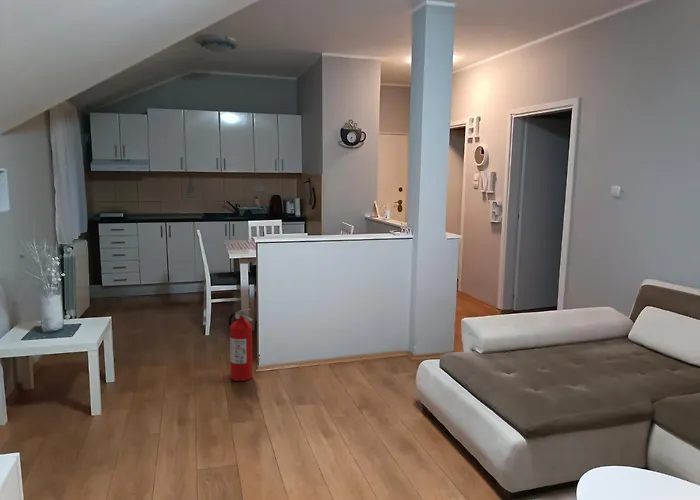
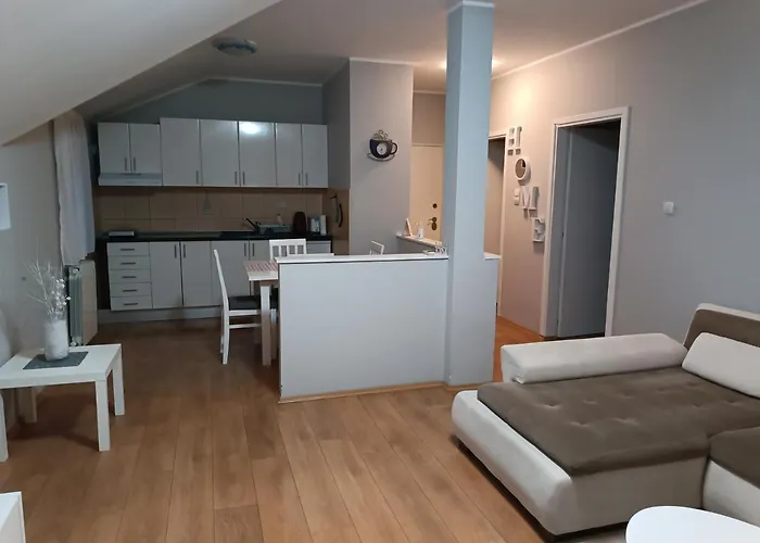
- fire extinguisher (240, 342)
